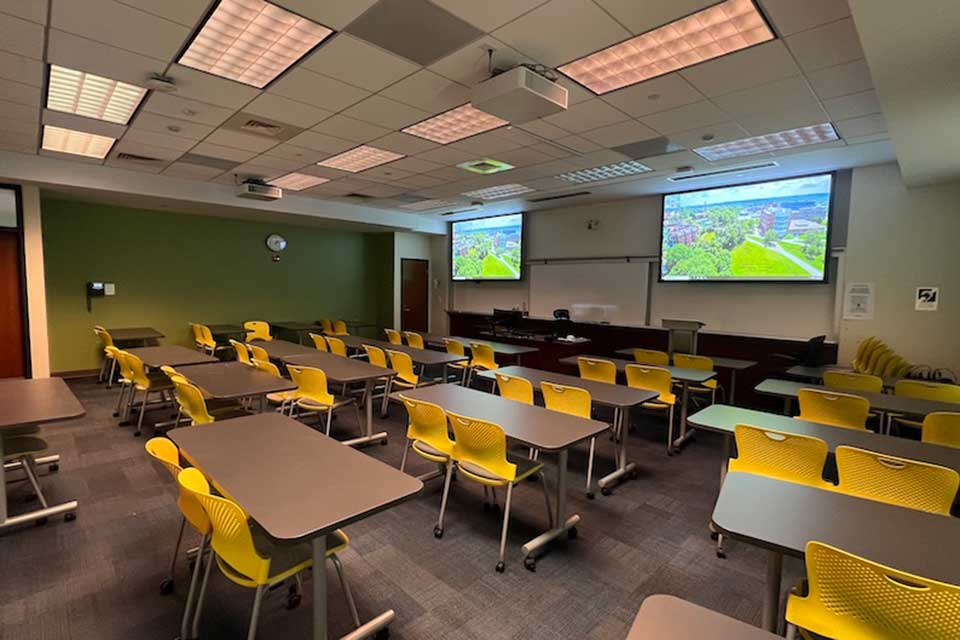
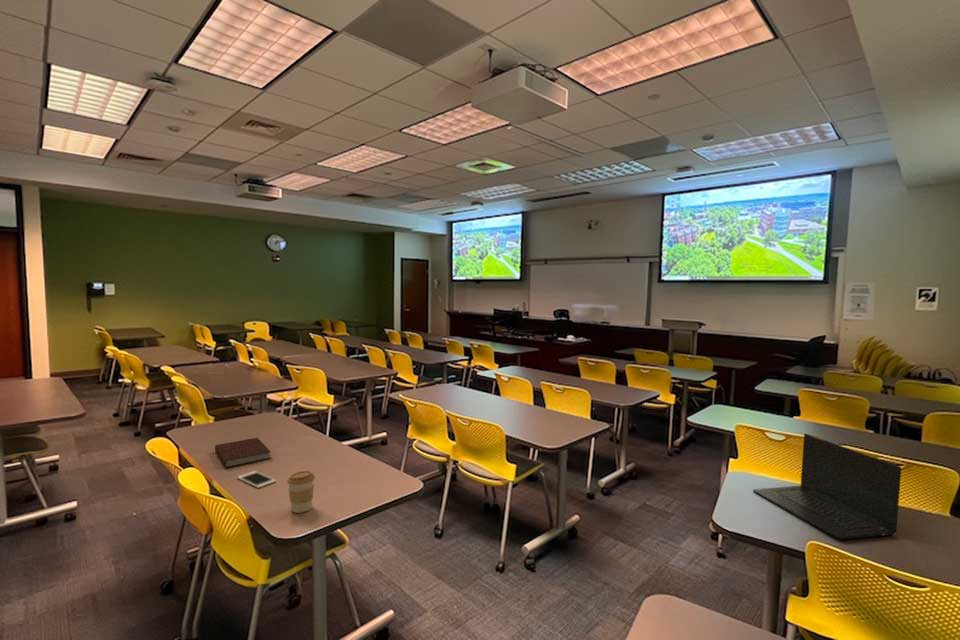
+ laptop (819, 480)
+ notebook (242, 451)
+ coffee cup (301, 490)
+ cell phone (256, 479)
